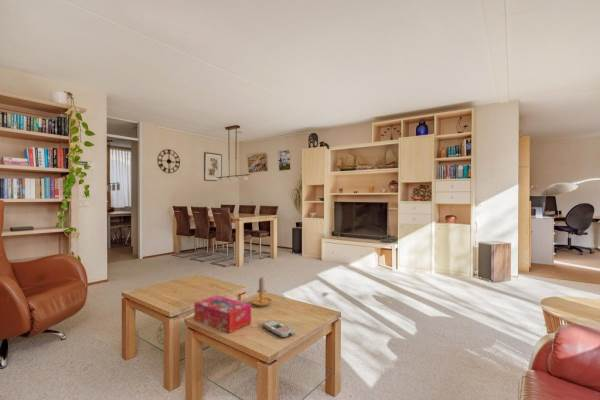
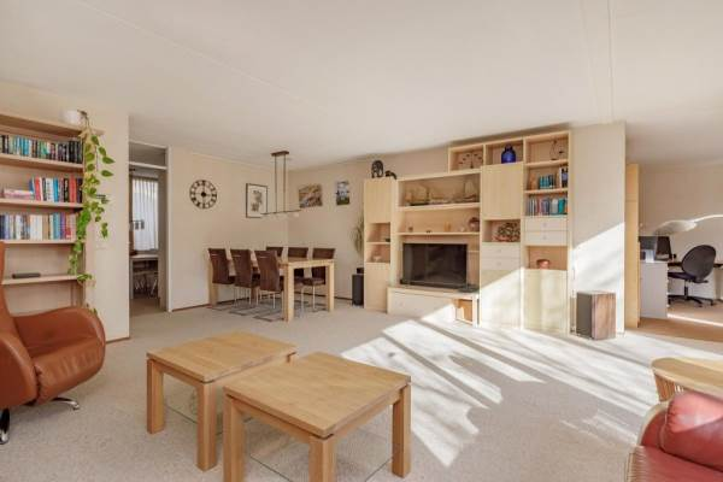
- tissue box (222, 312)
- candle (262, 290)
- remote control (277, 328)
